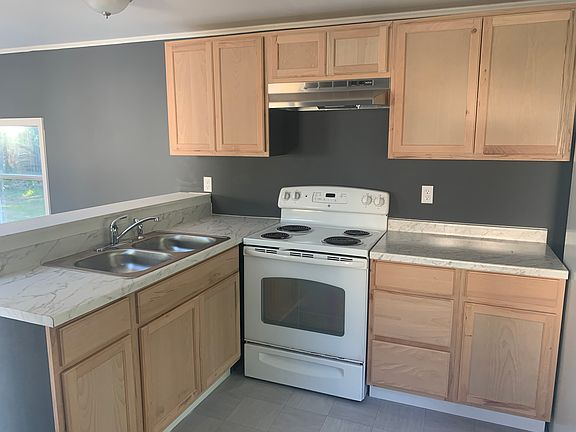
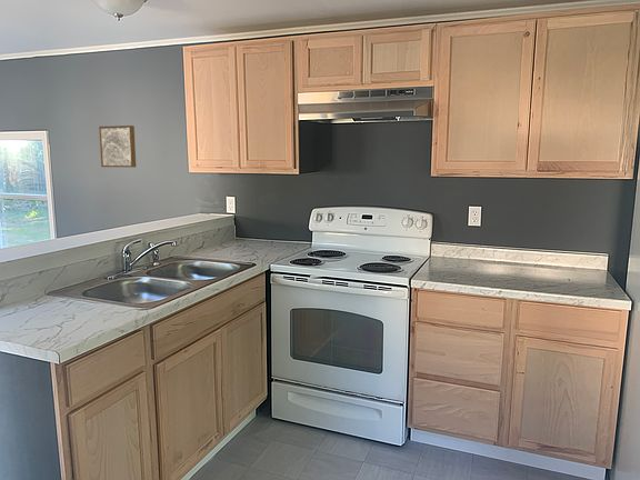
+ wall art (117, 147)
